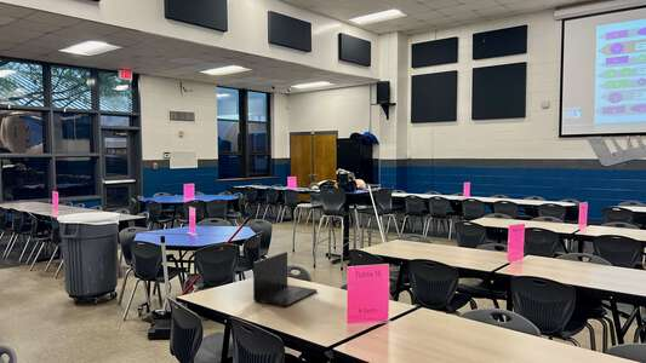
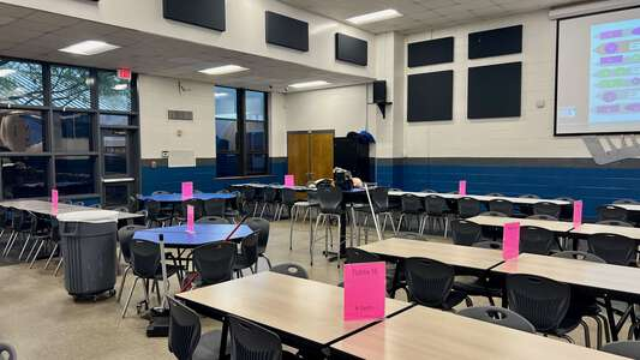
- laptop (286, 277)
